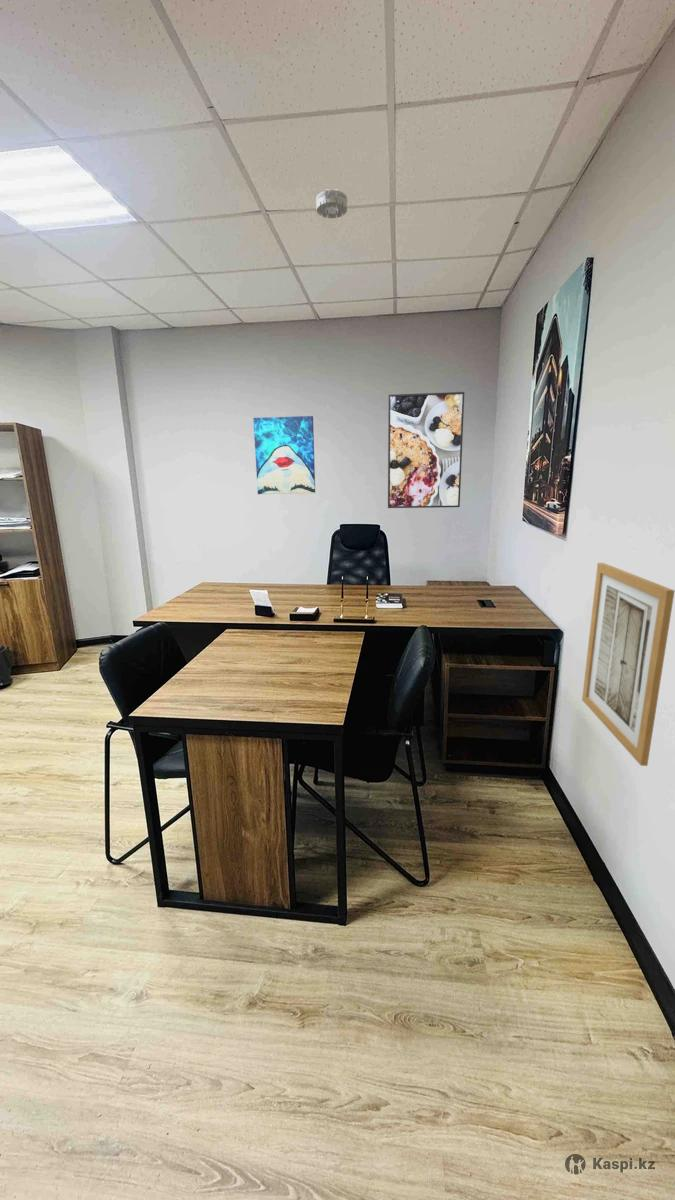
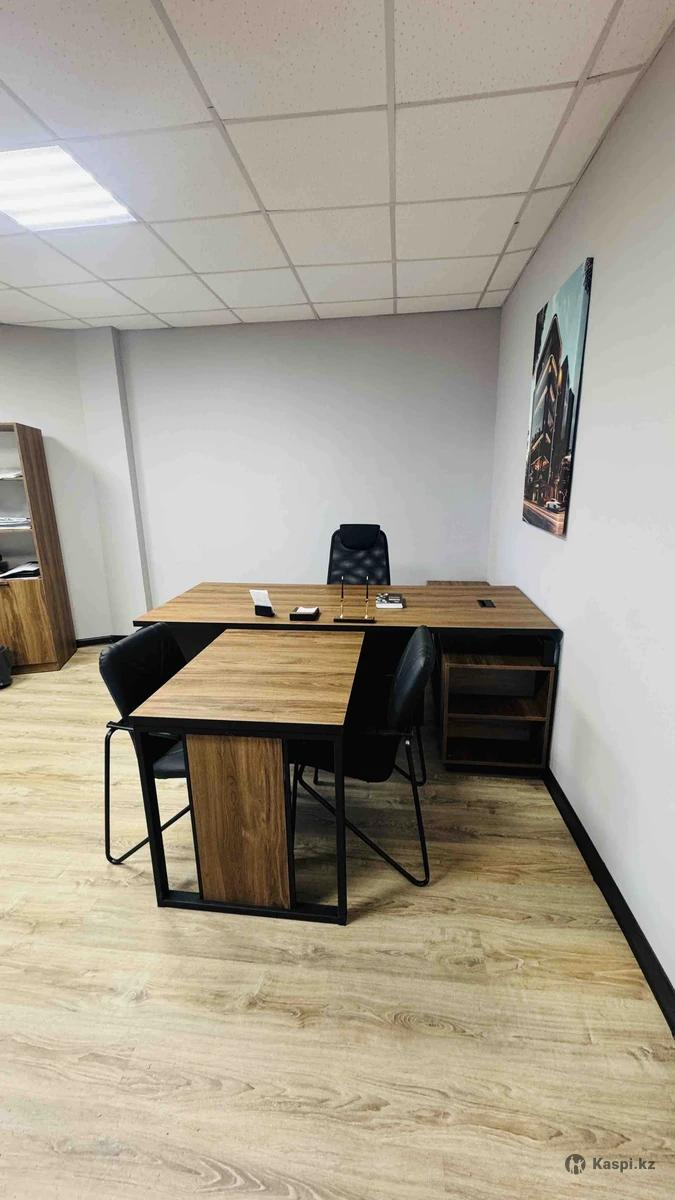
- wall art (620, 654)
- smoke detector (331, 203)
- wall art (284, 456)
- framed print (424, 452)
